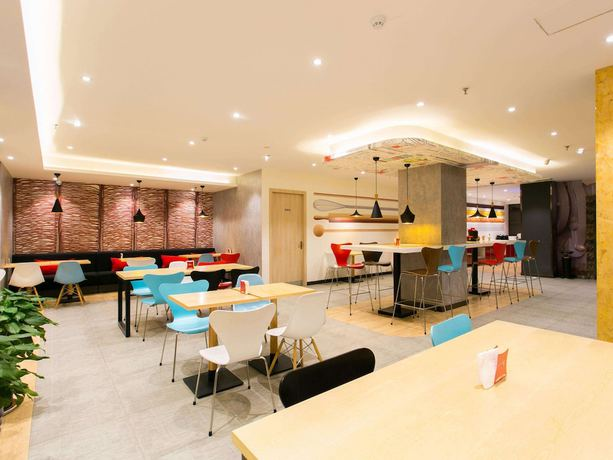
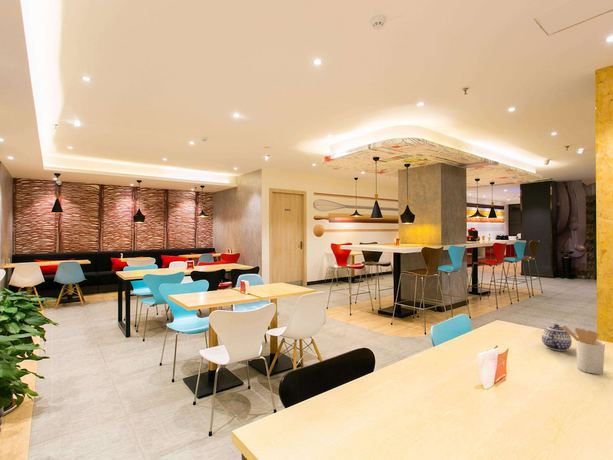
+ teapot (556, 336)
+ utensil holder (582, 347)
